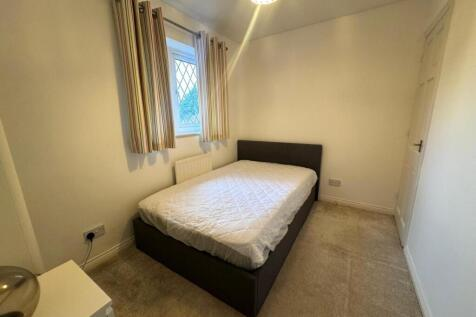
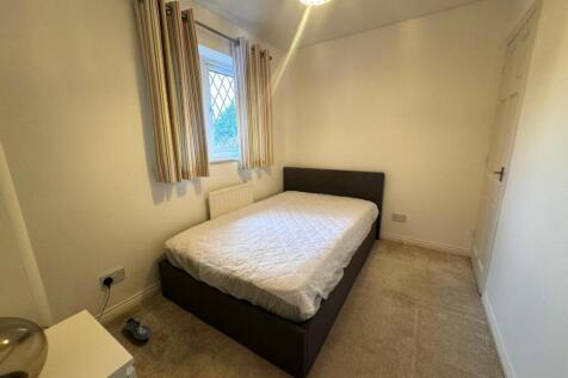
+ shoe (138, 327)
